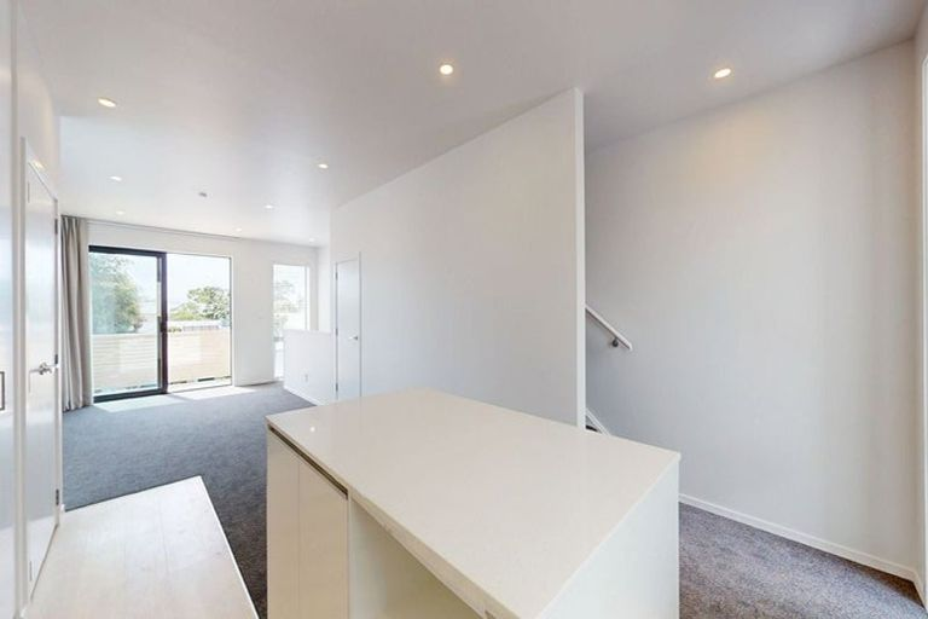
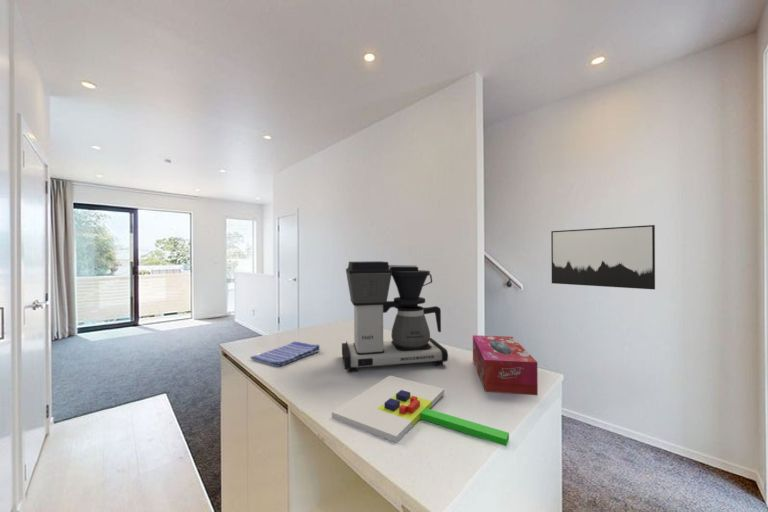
+ chopping board (426, 409)
+ coffee maker (391, 307)
+ dish towel (287, 352)
+ wall art (597, 257)
+ tissue box (500, 360)
